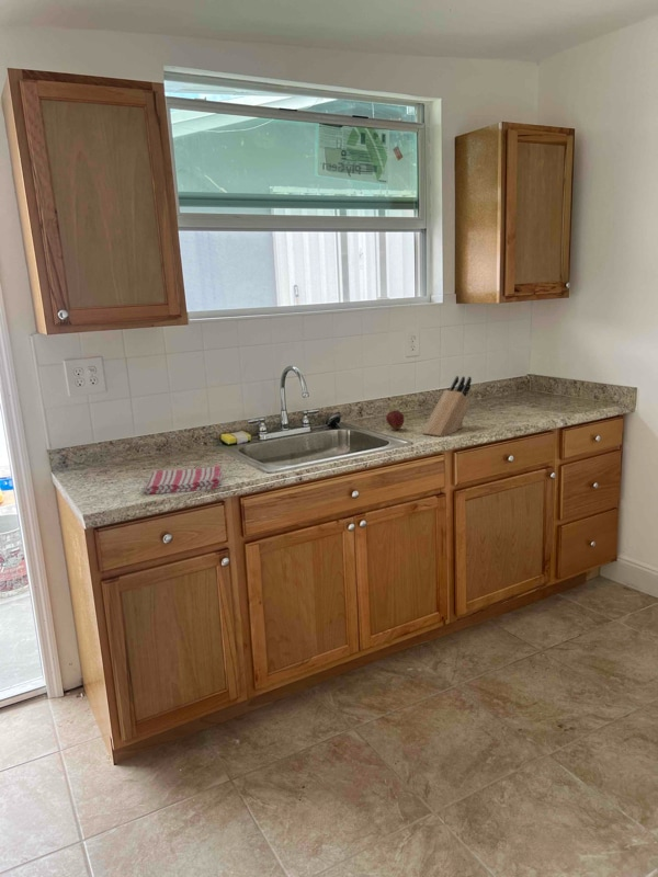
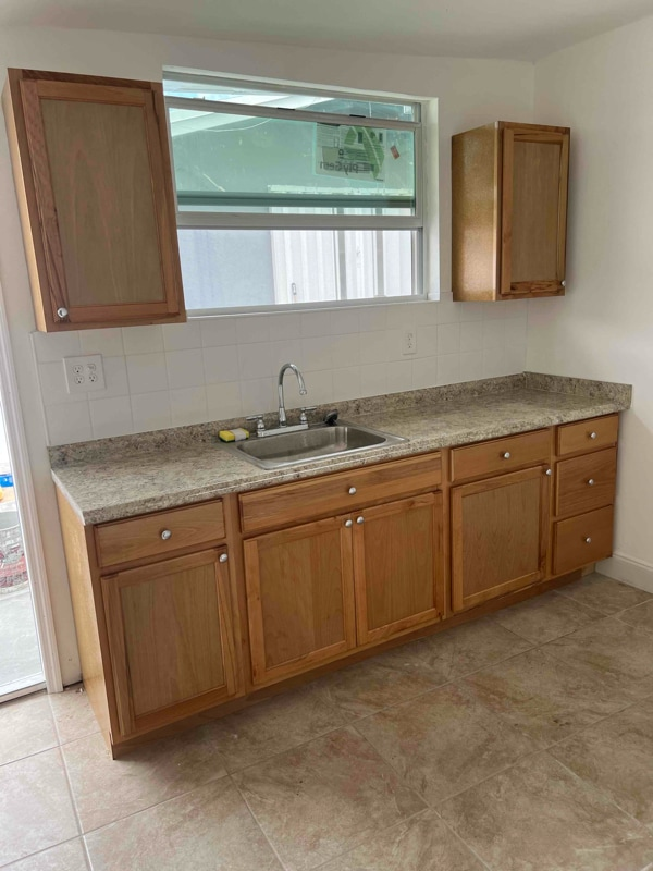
- fruit (395, 419)
- knife block (449, 405)
- dish towel (183, 478)
